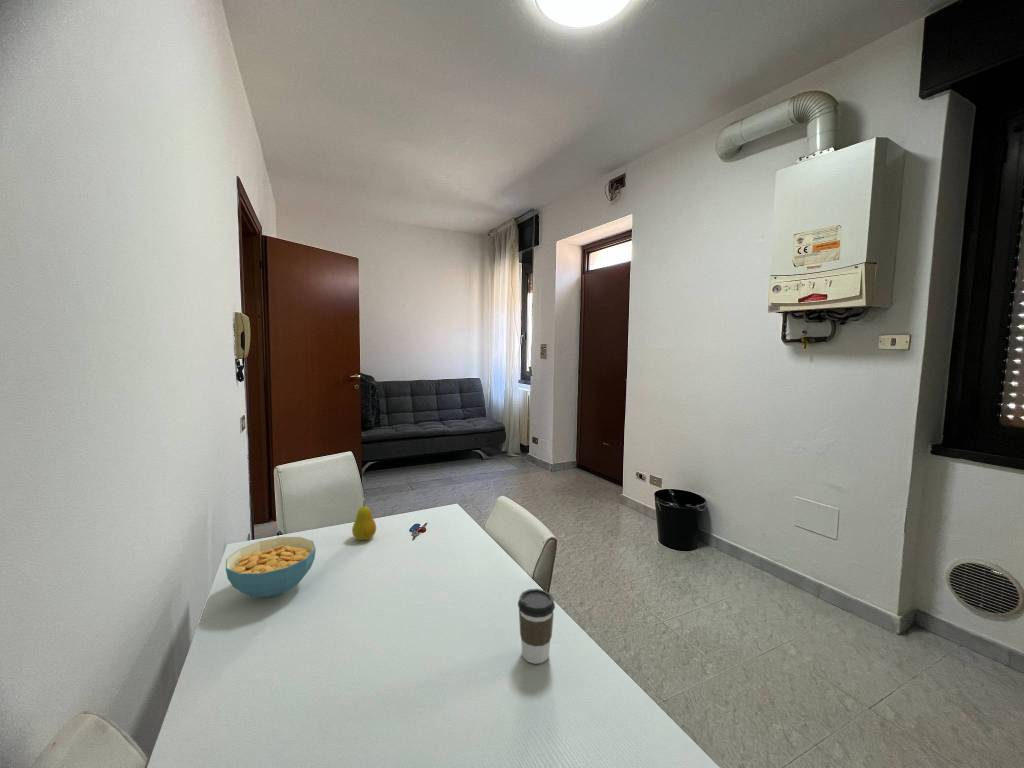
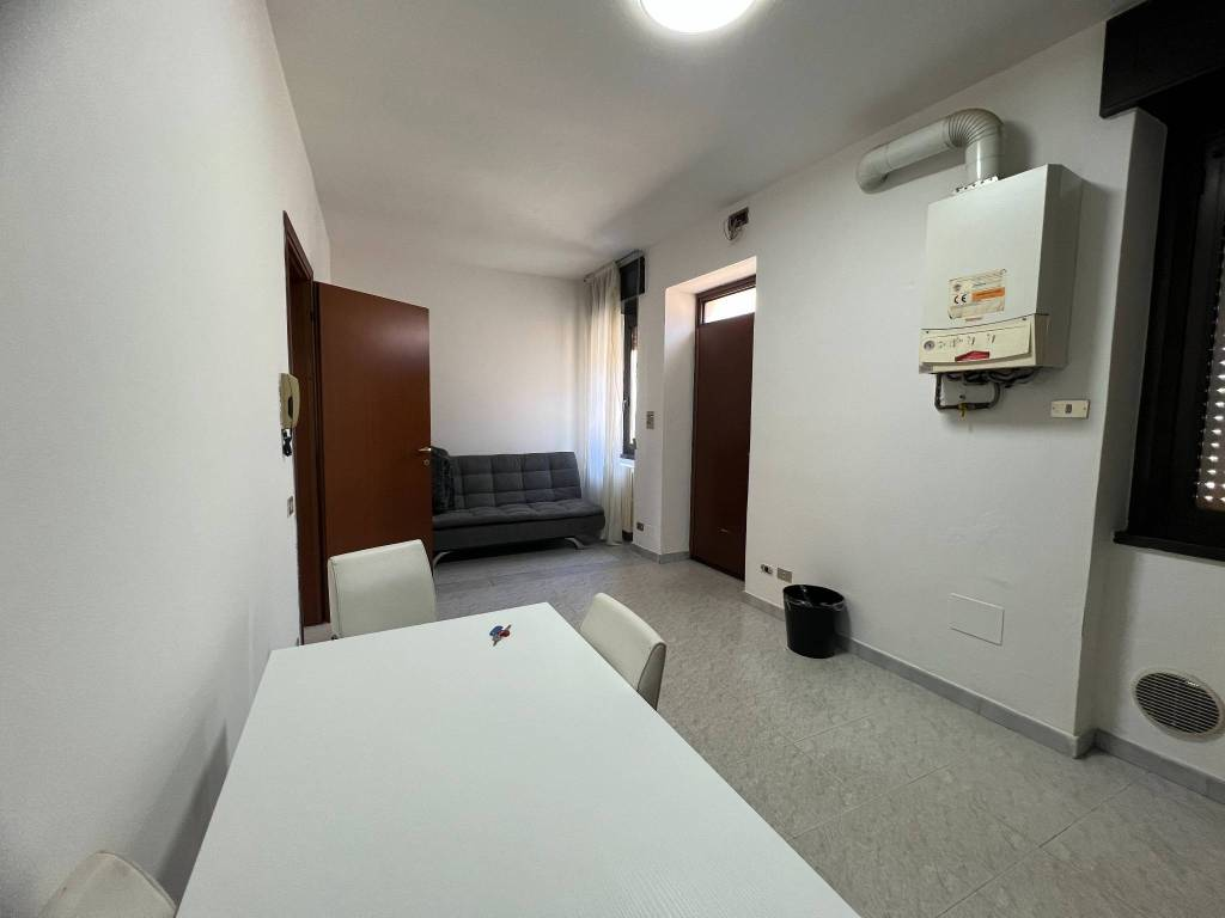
- fruit (364, 520)
- coffee cup (535, 626)
- cereal bowl (272, 572)
